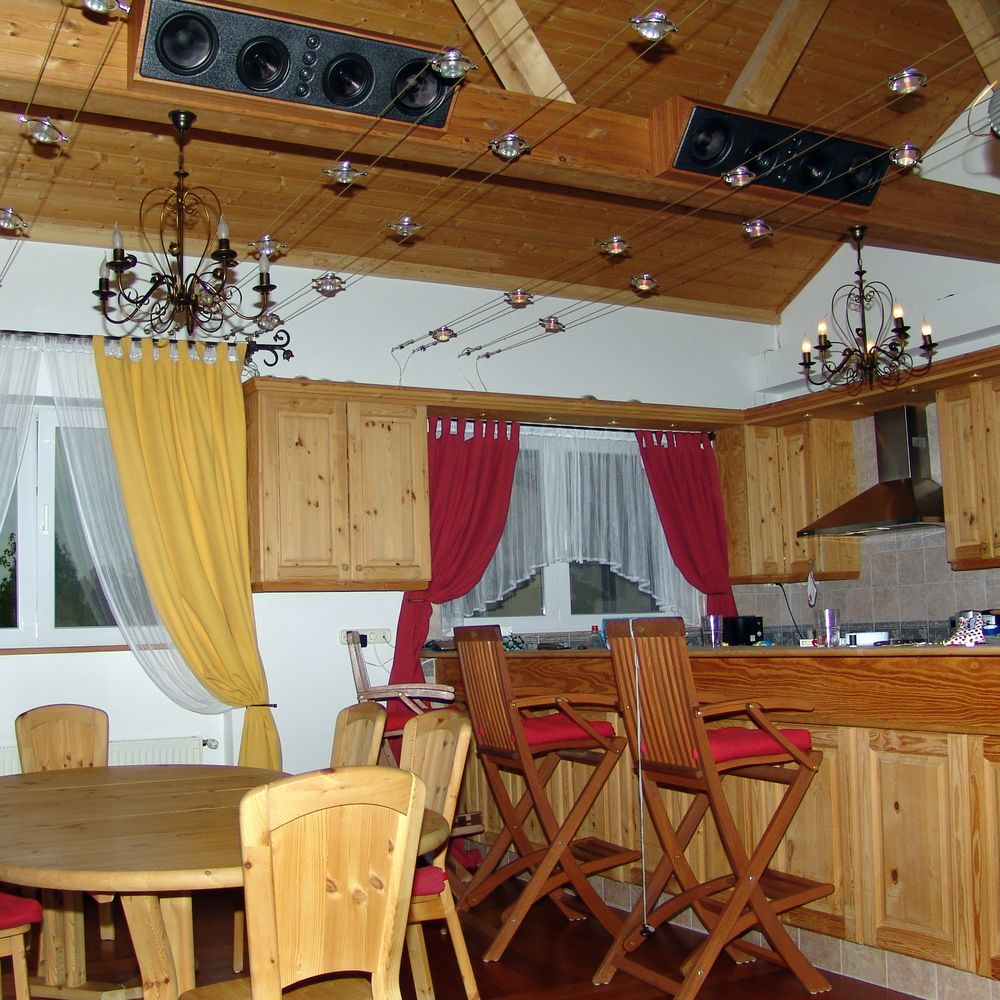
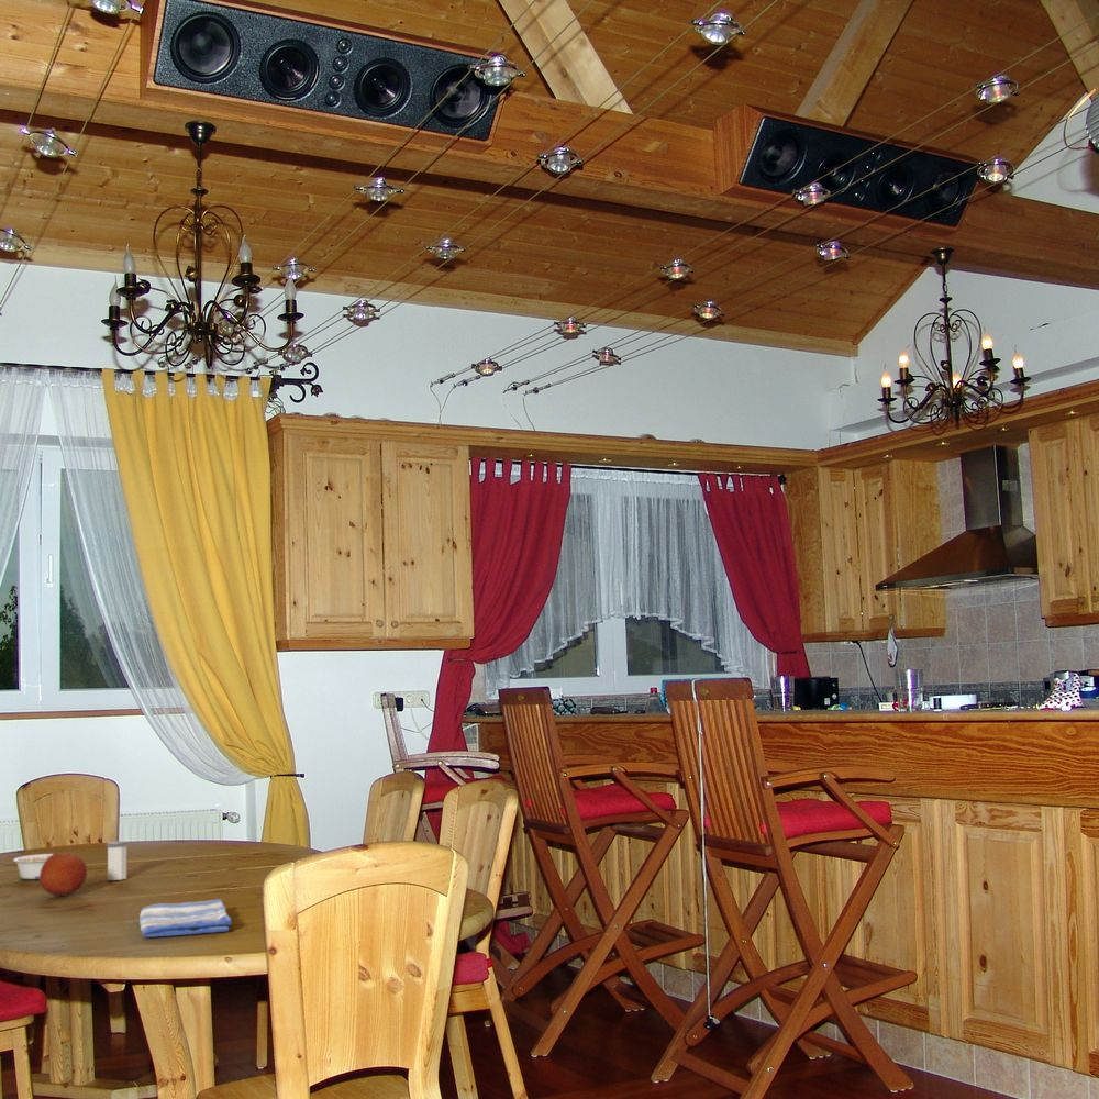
+ fruit (63, 873)
+ dish towel (185, 918)
+ legume (38, 865)
+ salt shaker (116, 861)
